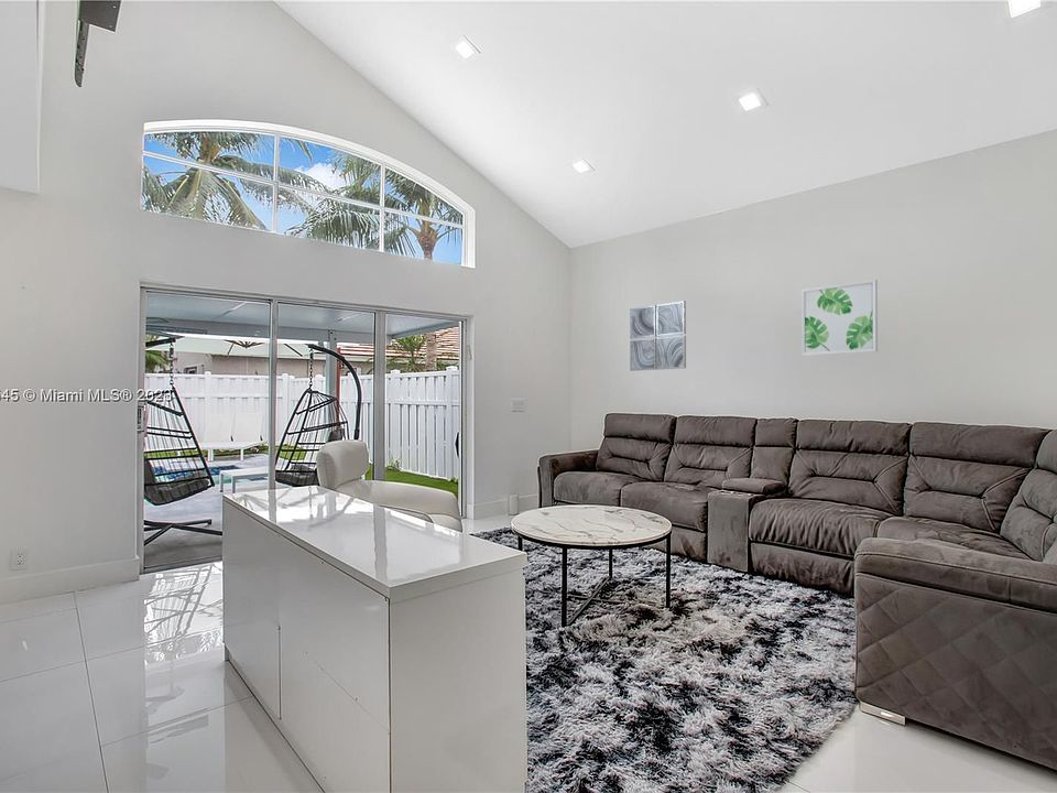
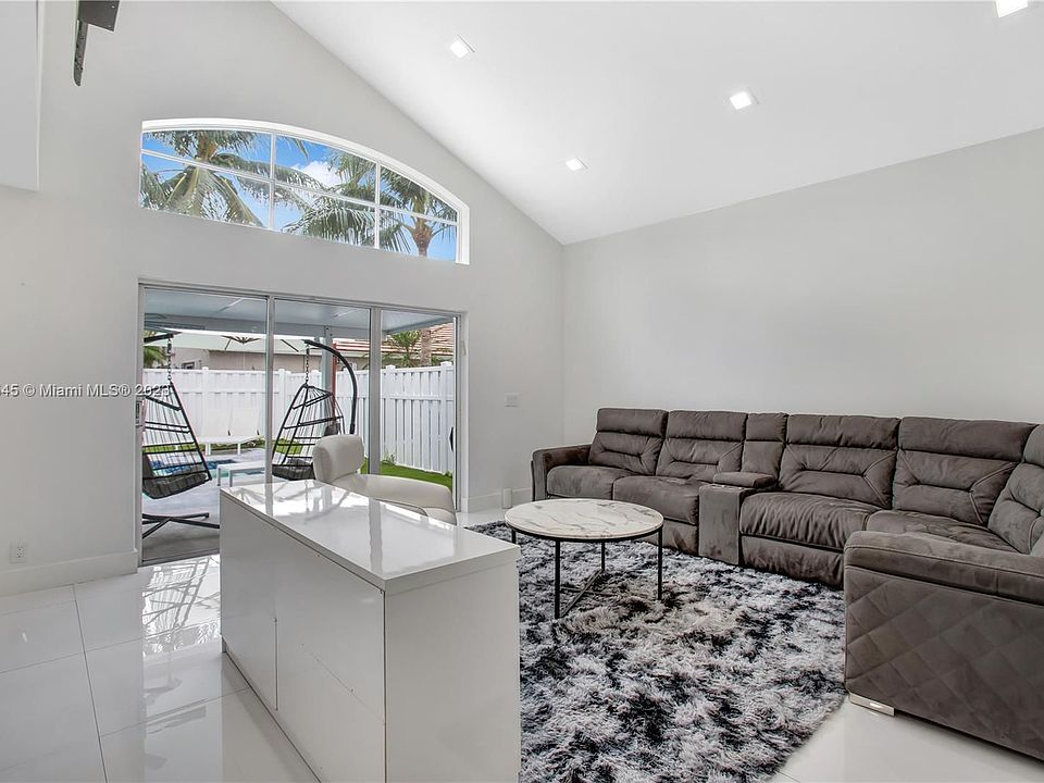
- wall art (656, 336)
- wall art (838, 318)
